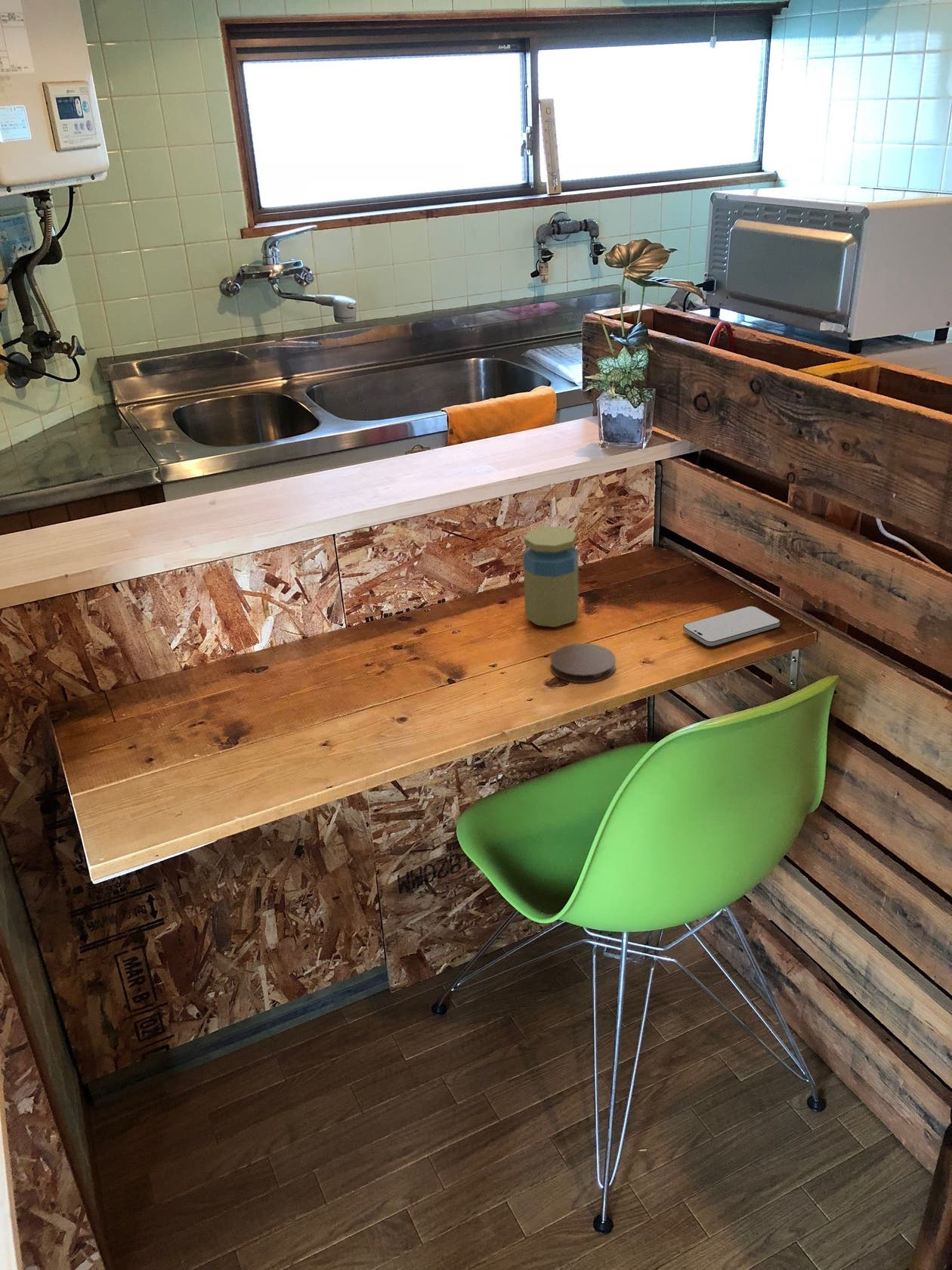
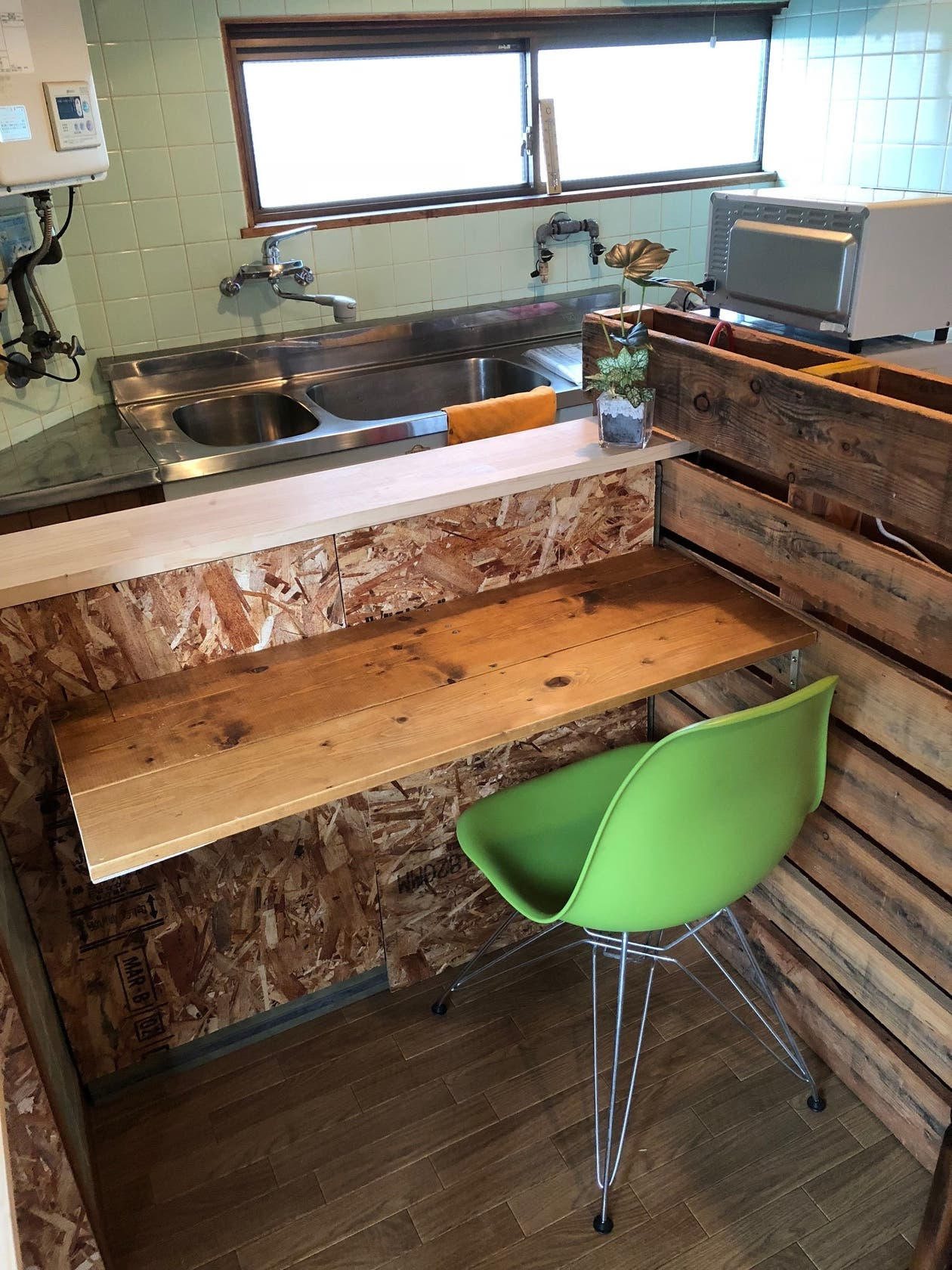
- coaster (583, 662)
- smartphone (731, 625)
- jar (551, 578)
